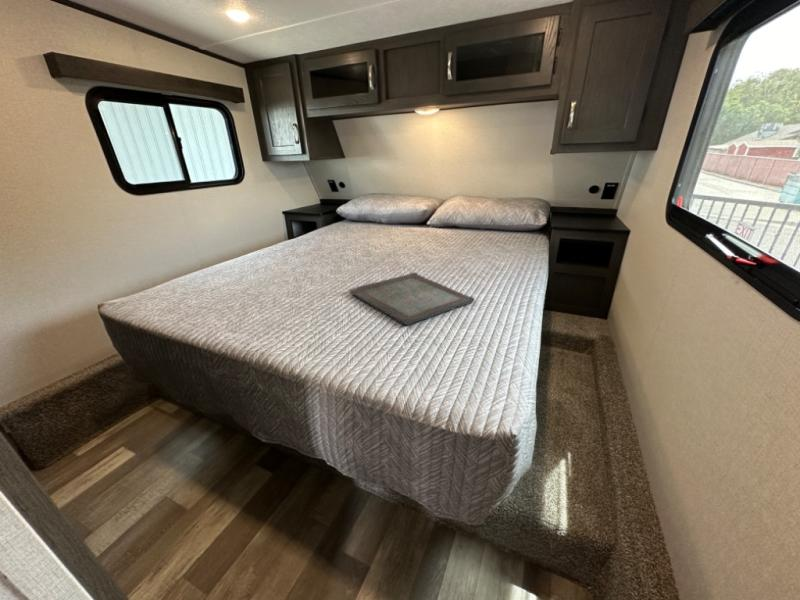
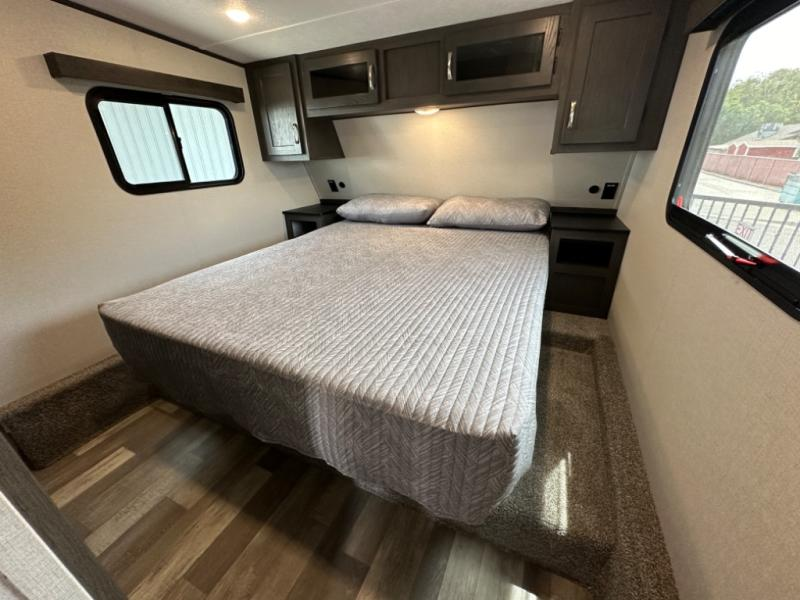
- serving tray (409, 294)
